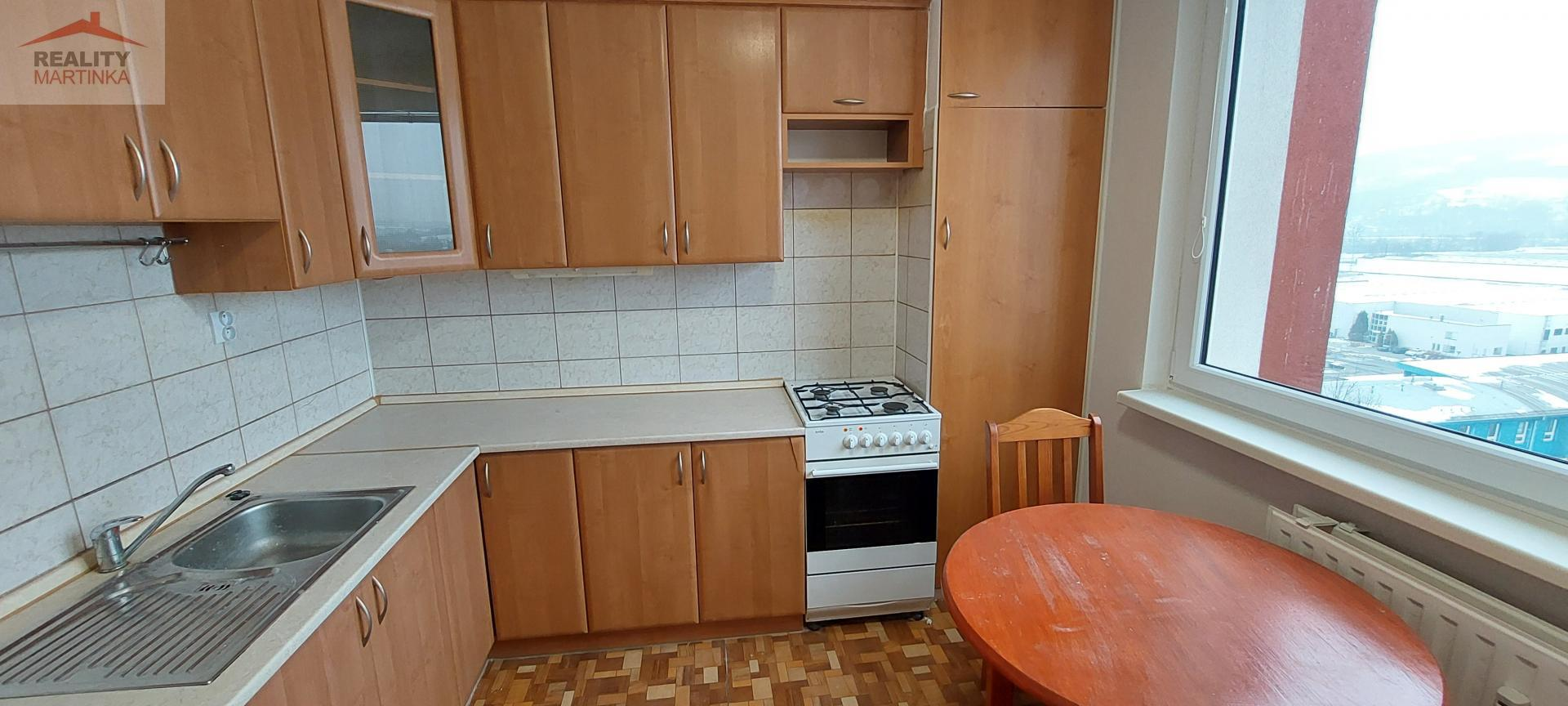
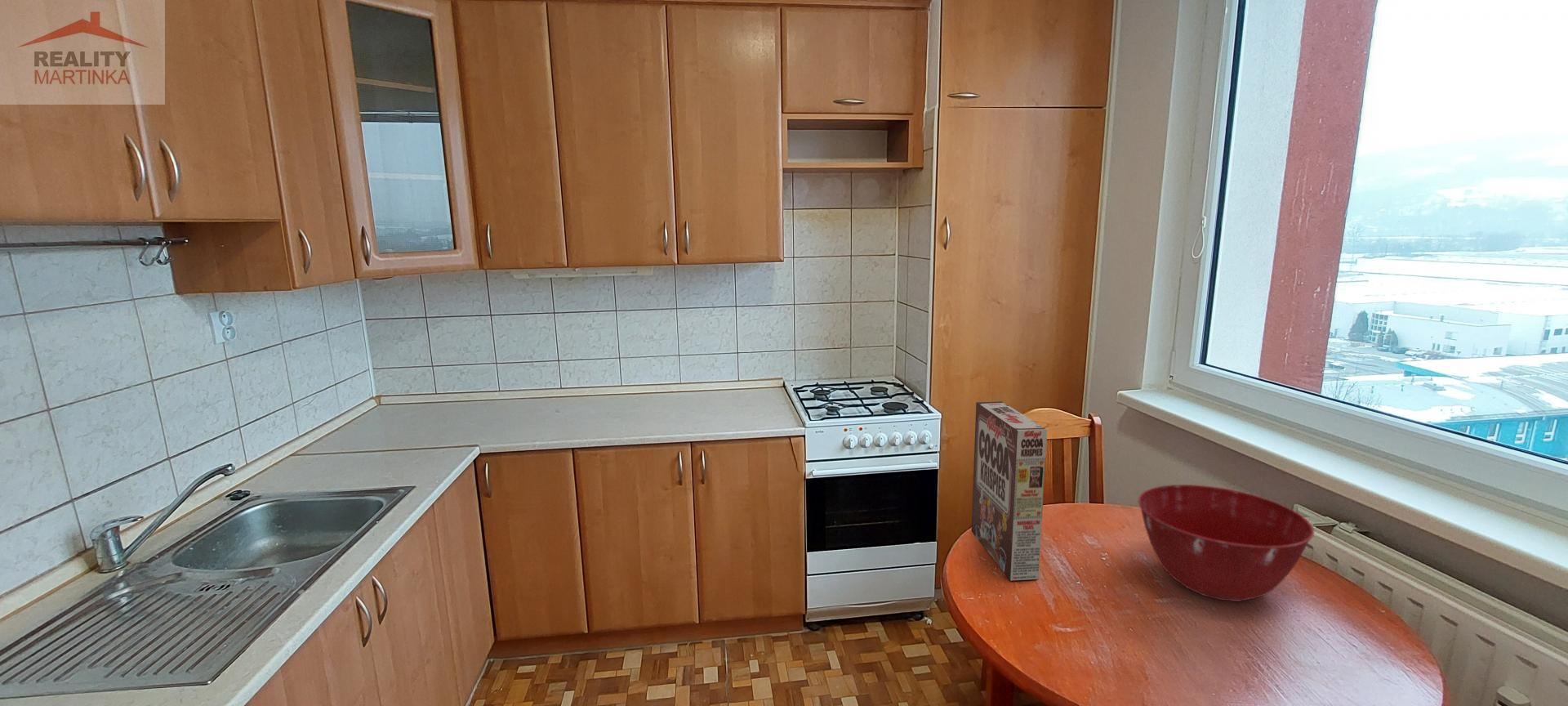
+ cereal box (1005, 485)
+ mixing bowl (1216, 547)
